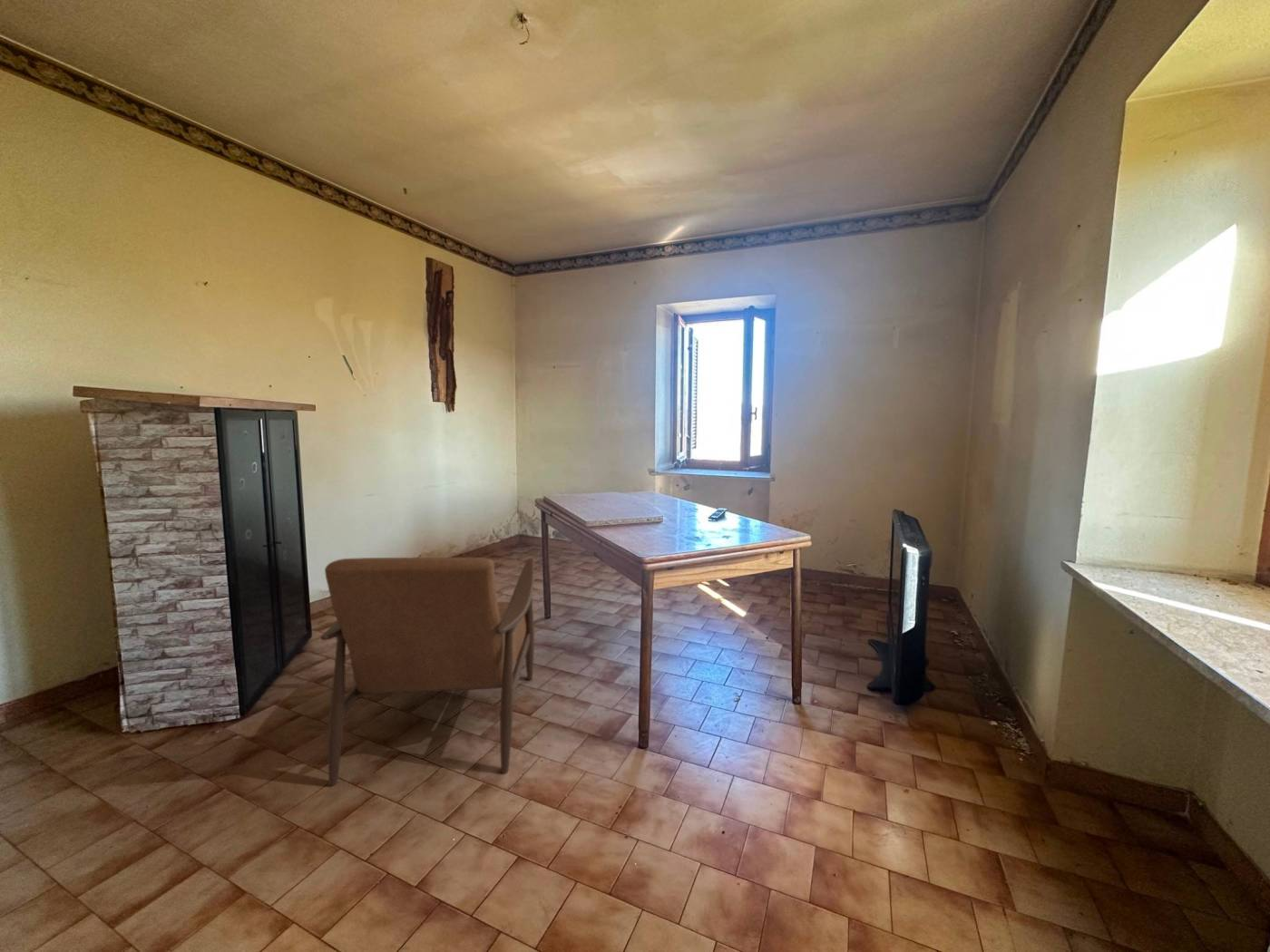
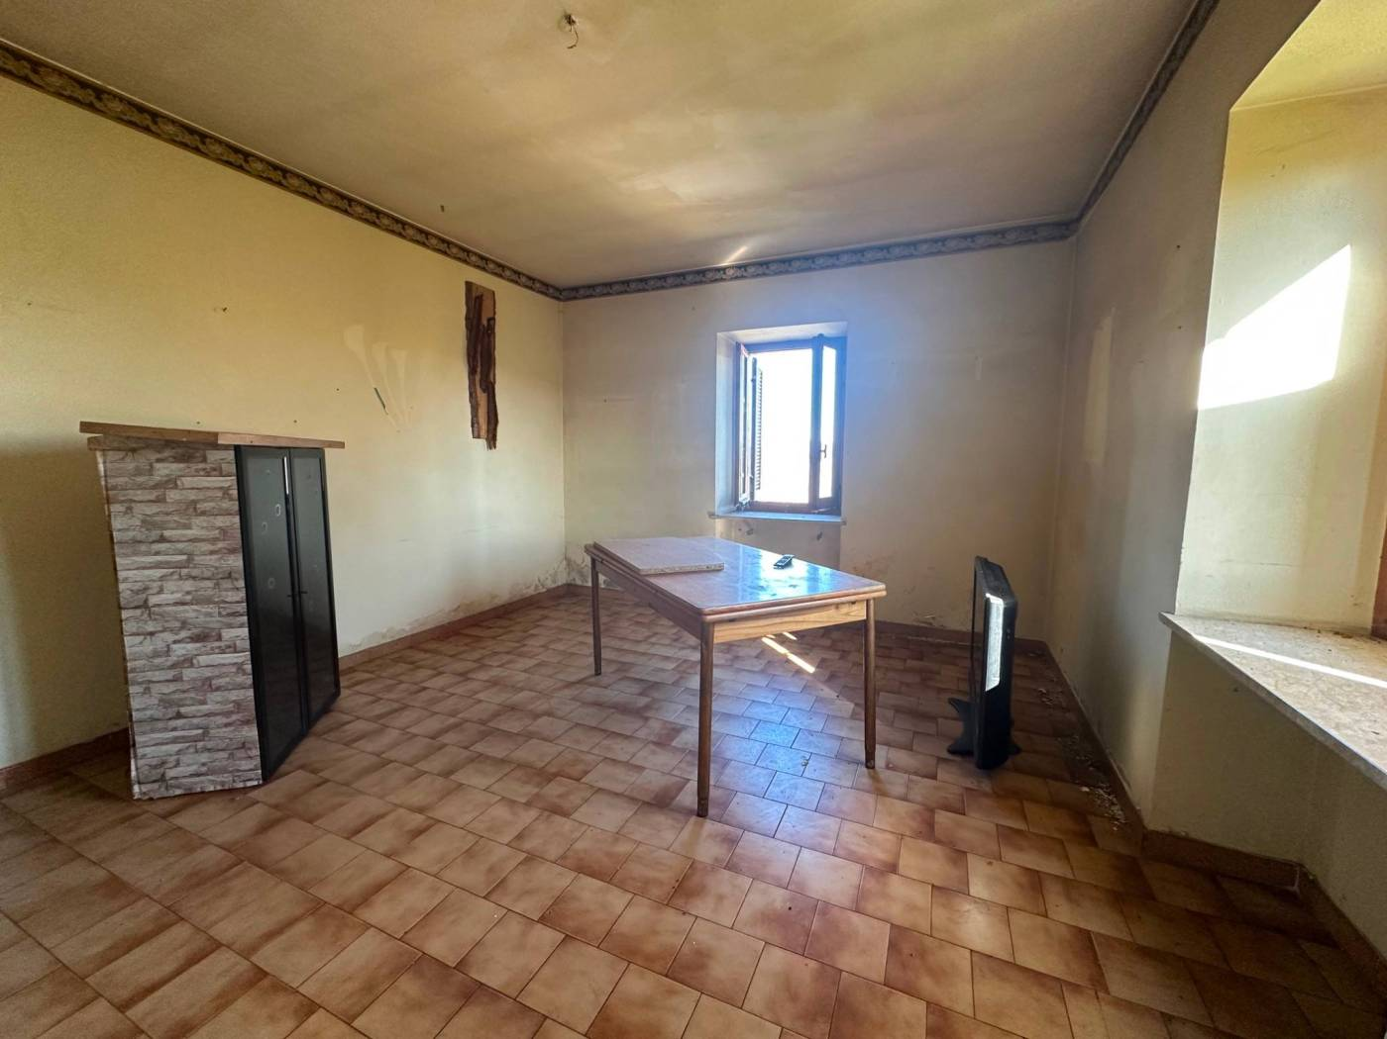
- chair (444, 628)
